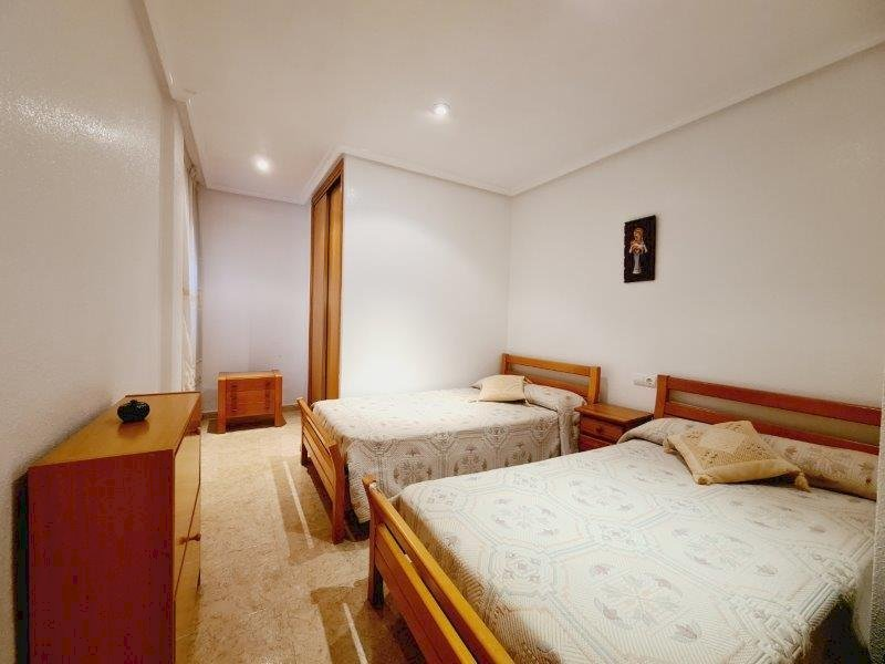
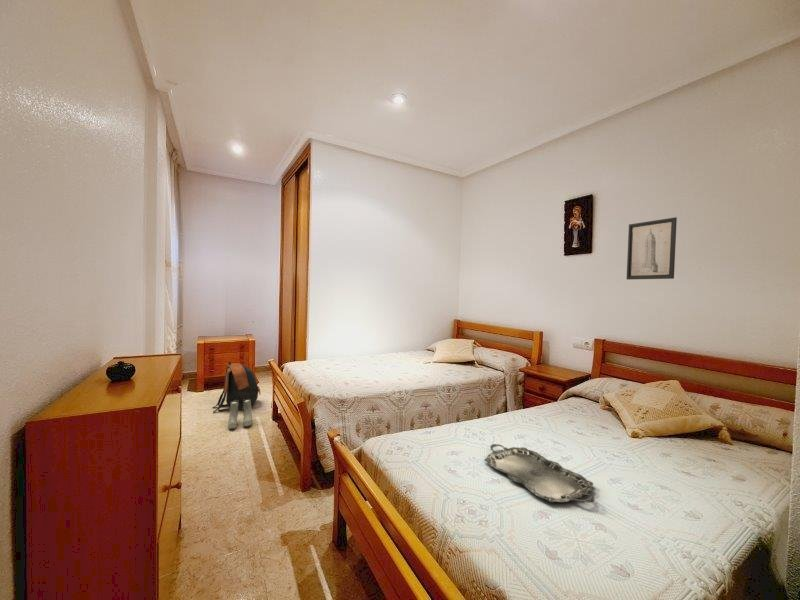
+ boots (243, 412)
+ serving tray (535, 471)
+ wall art (650, 250)
+ backpack (237, 383)
